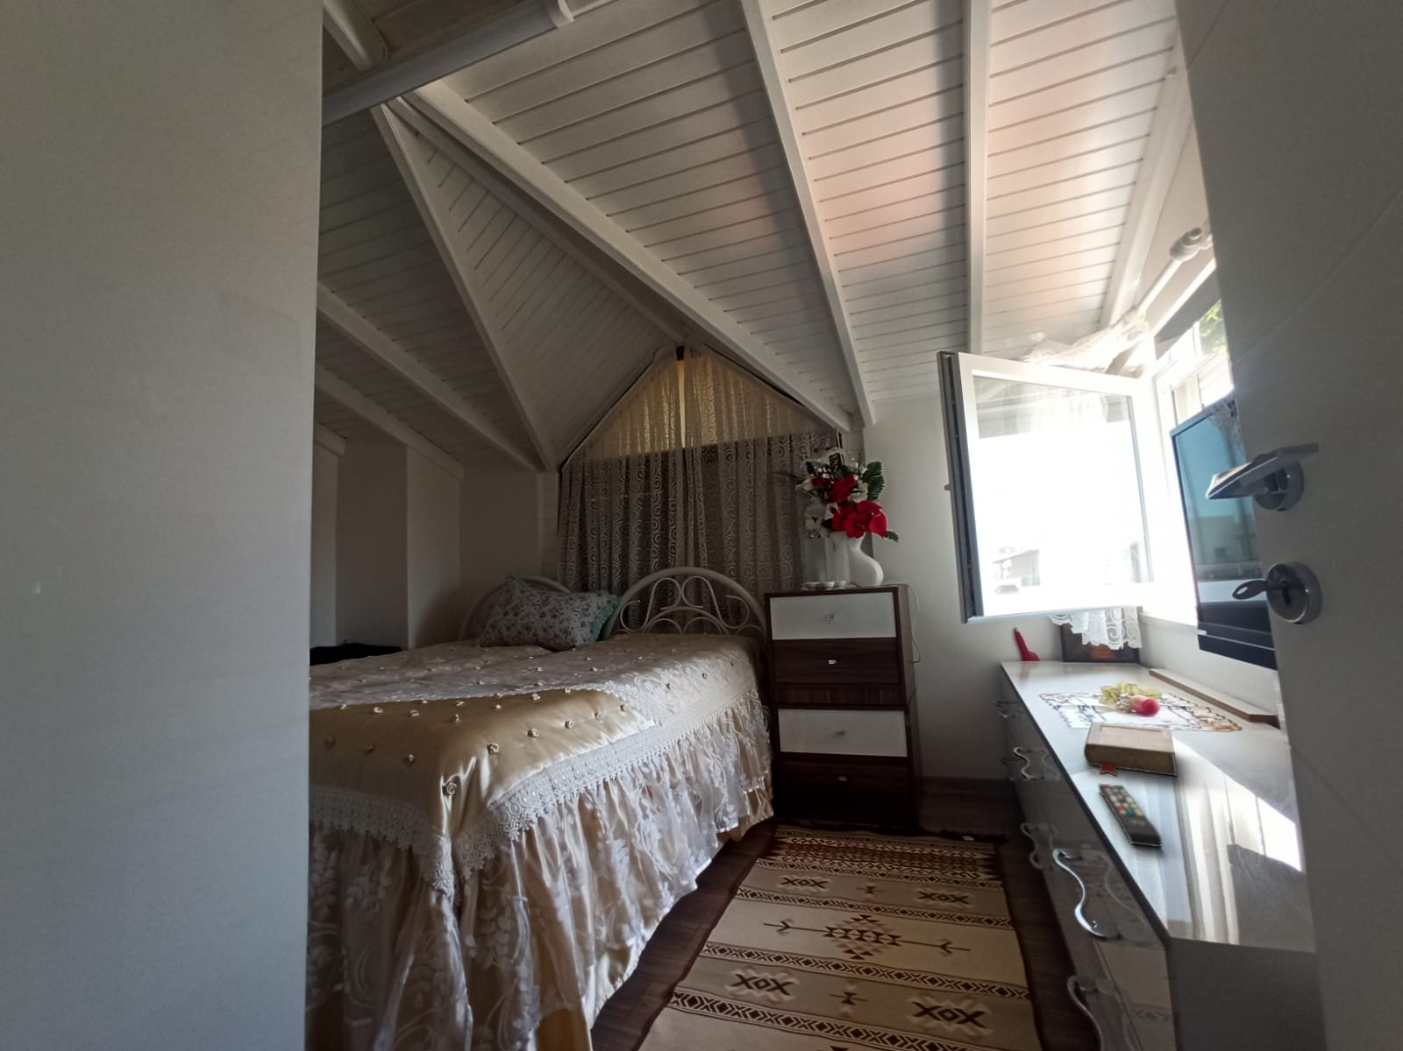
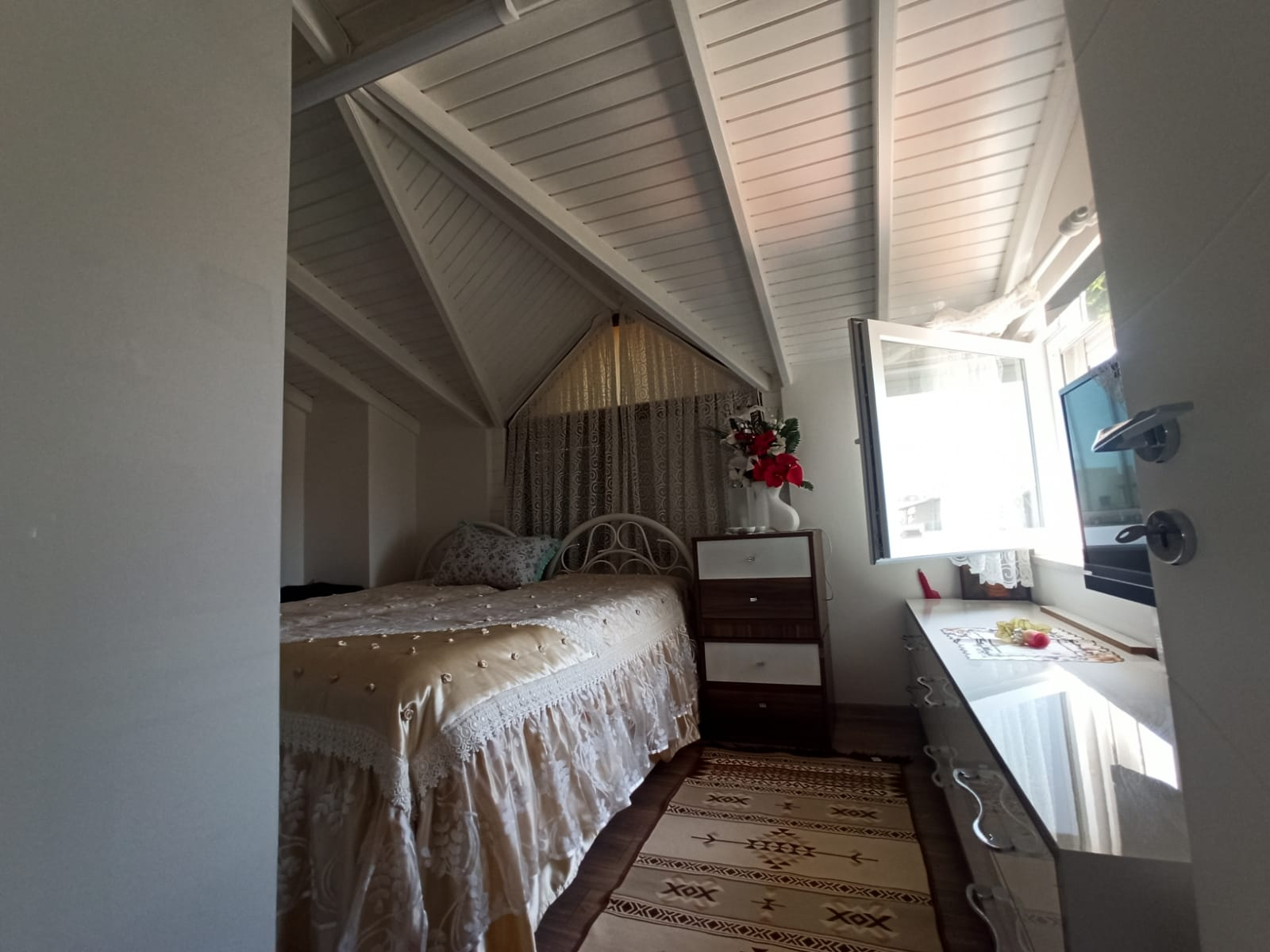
- book (1129, 749)
- remote control (1126, 810)
